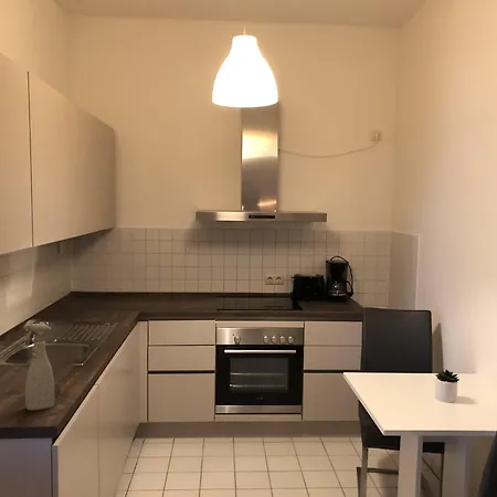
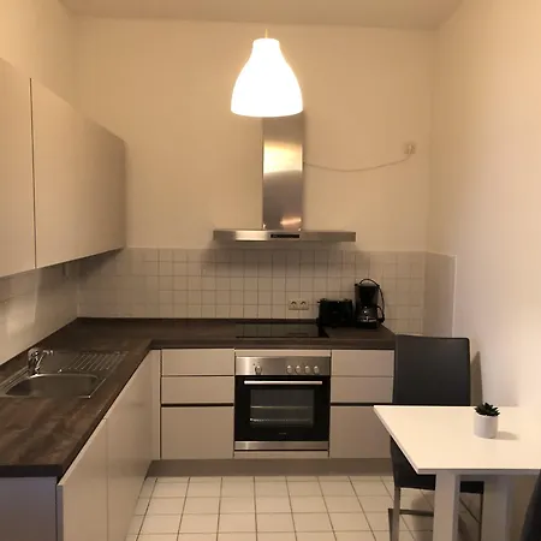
- spray bottle (40, 364)
